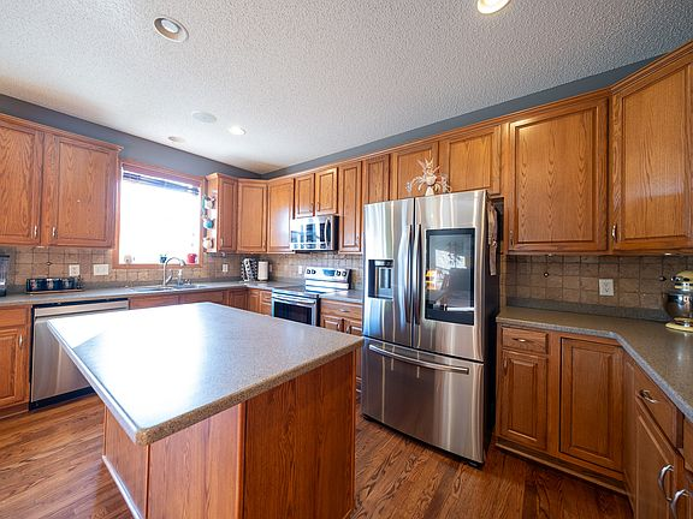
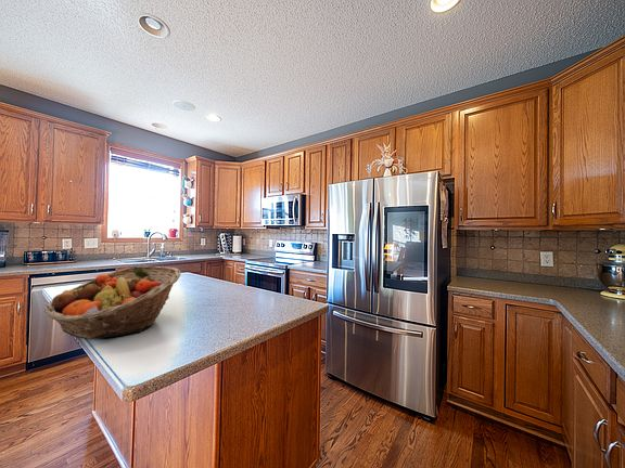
+ fruit basket (118, 296)
